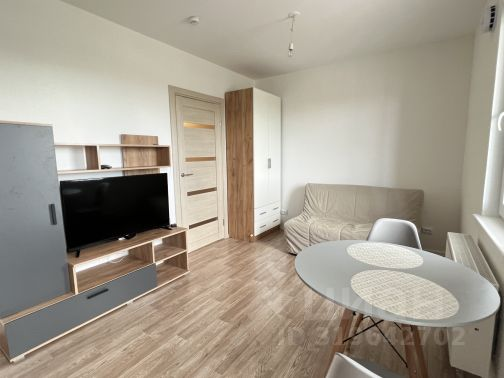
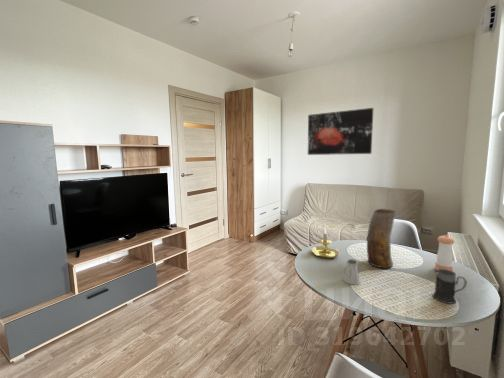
+ candle holder (326, 240)
+ mug (449, 286)
+ vase (380, 237)
+ saltshaker (351, 270)
+ pepper shaker (444, 252)
+ wall art (338, 133)
